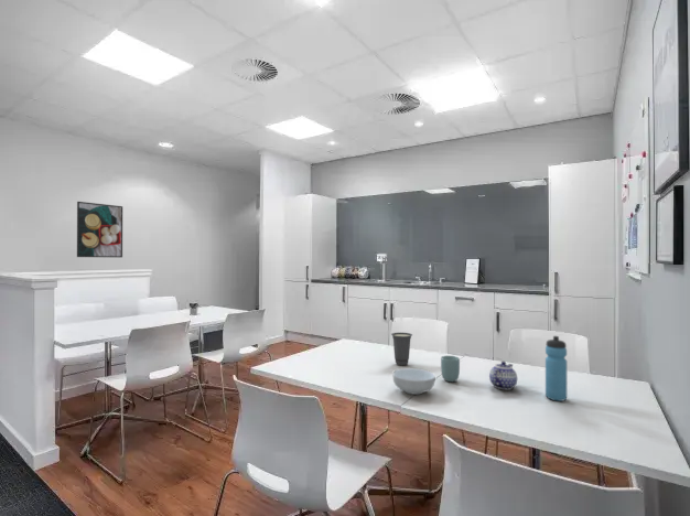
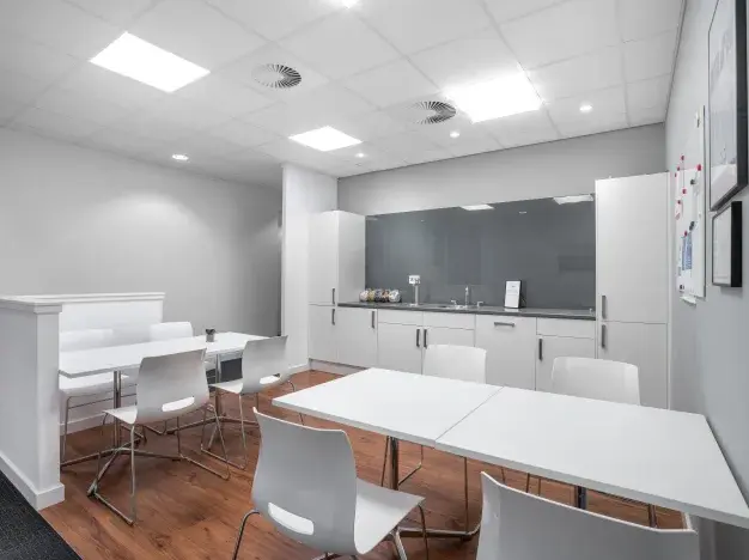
- cup (450, 368)
- cup (401, 348)
- cereal bowl (413, 381)
- water bottle (556, 366)
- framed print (100, 230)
- teapot (503, 374)
